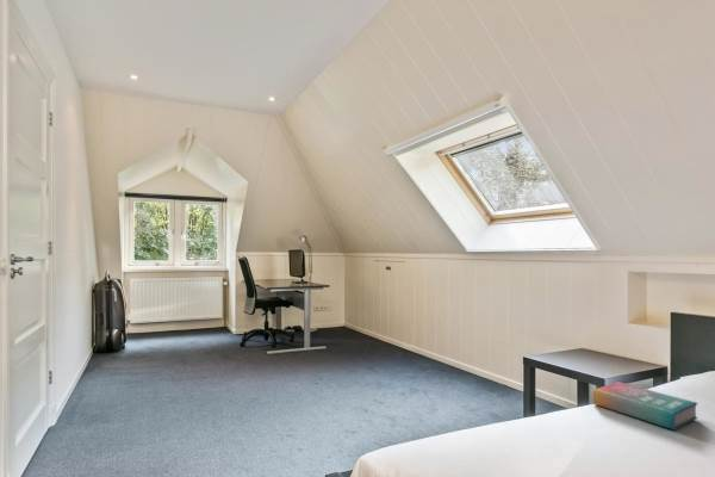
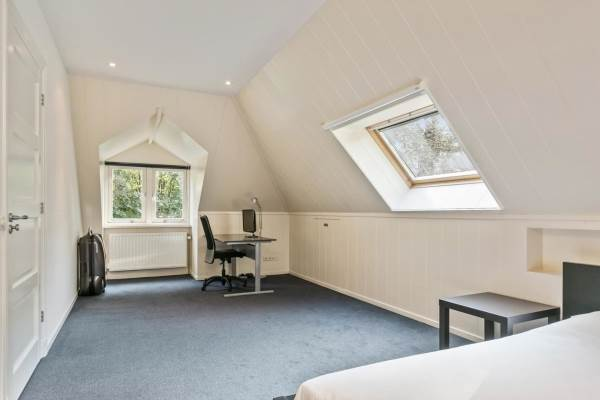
- book (642, 403)
